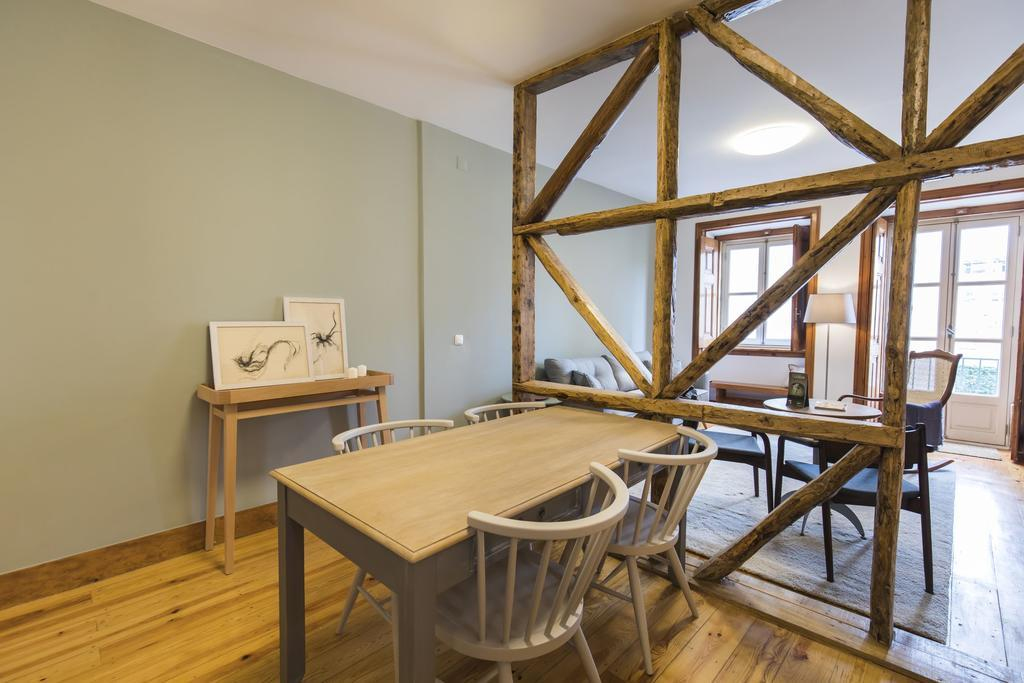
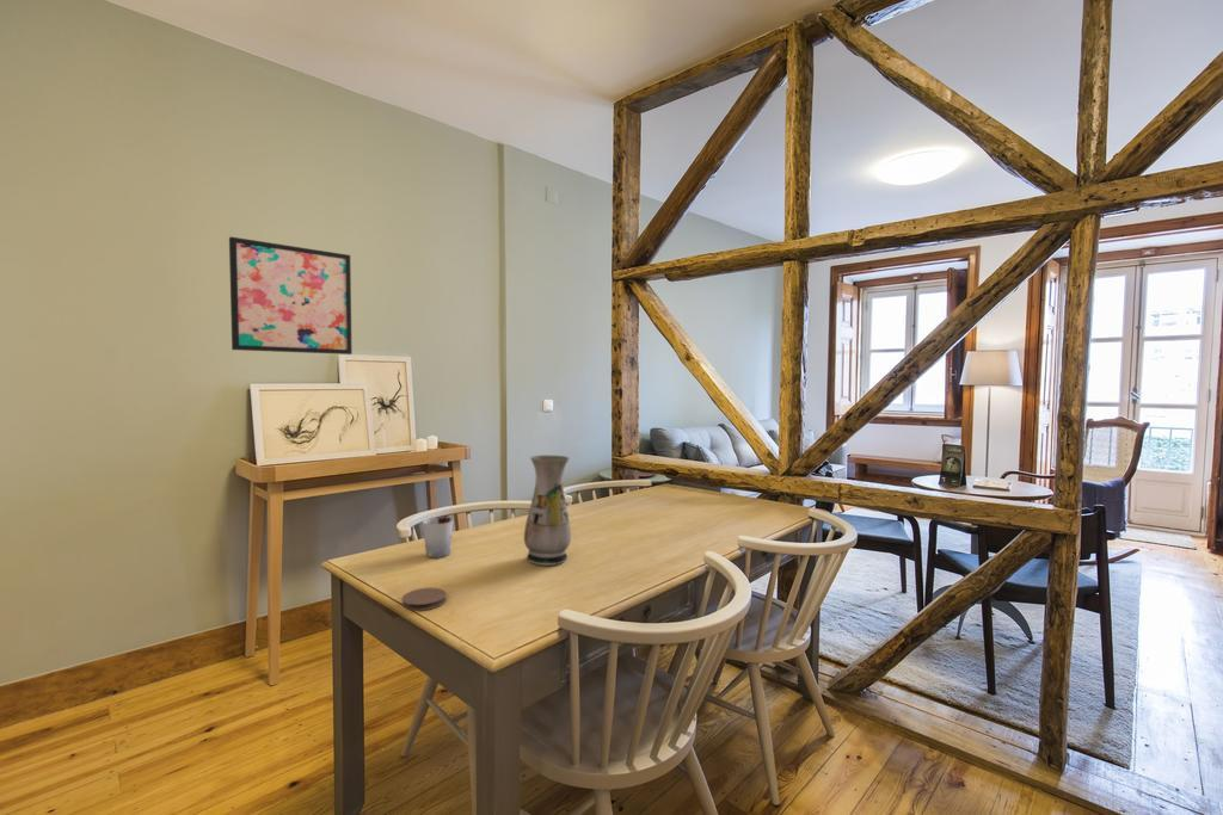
+ vase (547, 508)
+ wall art (294, 300)
+ cup (437, 536)
+ coaster (424, 598)
